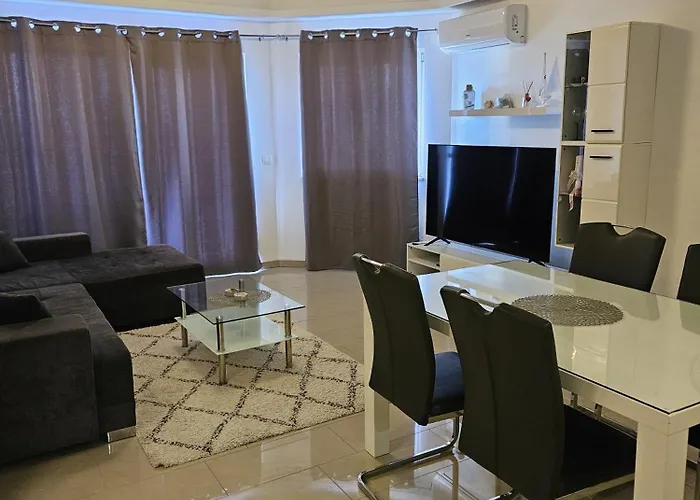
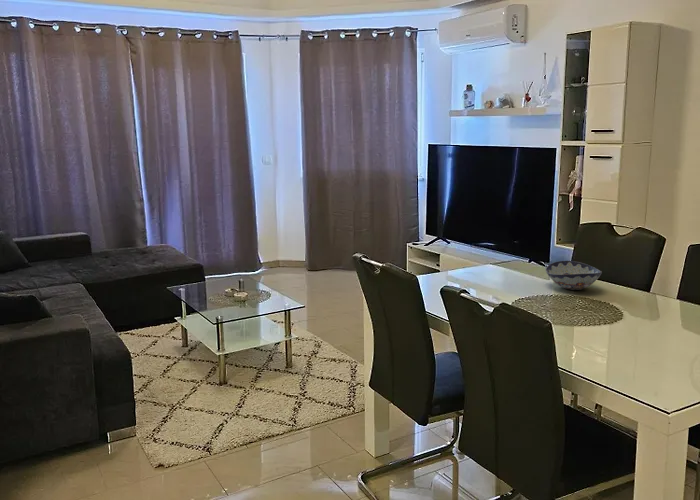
+ decorative bowl (572, 277)
